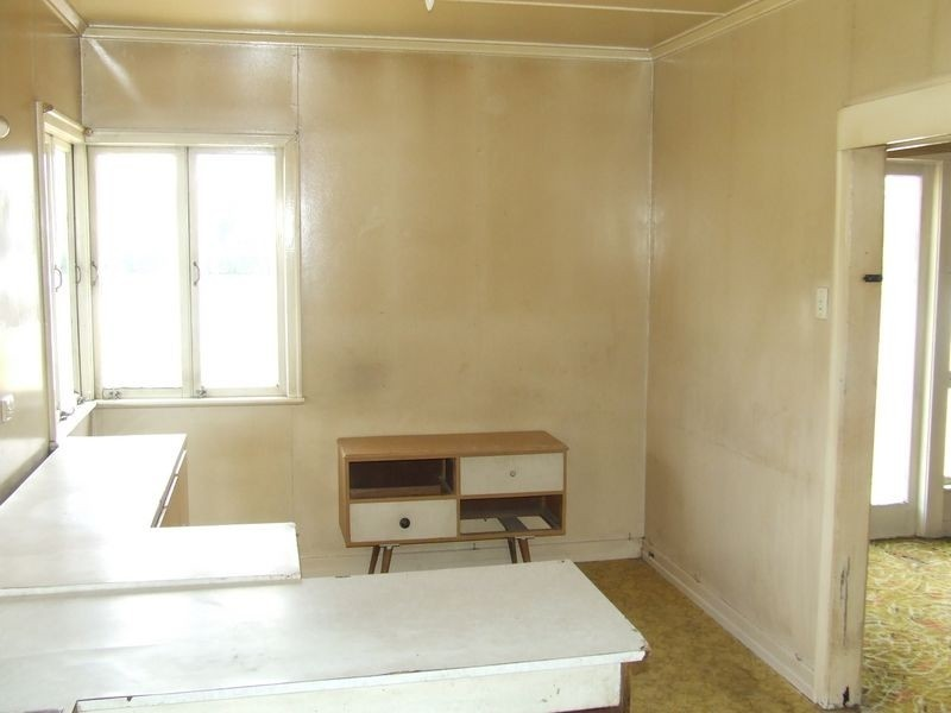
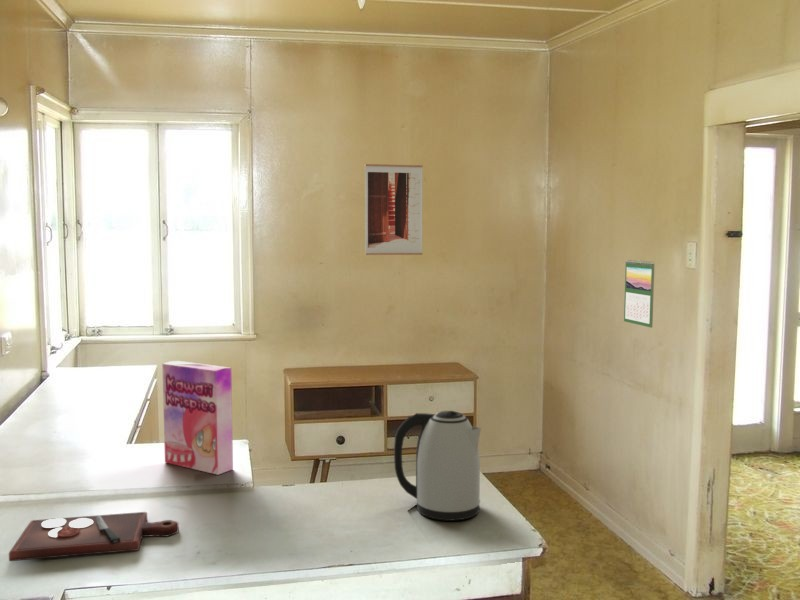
+ calendar (638, 292)
+ cereal box (197, 415)
+ wall art (393, 210)
+ kettle (436, 459)
+ cutting board (90, 530)
